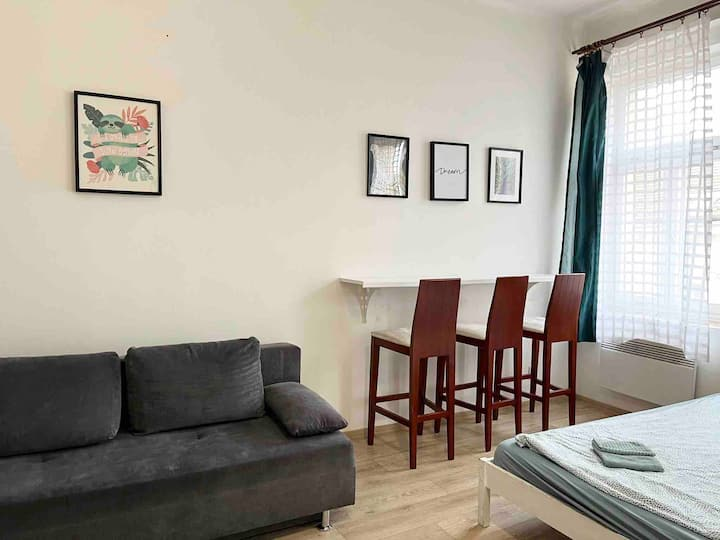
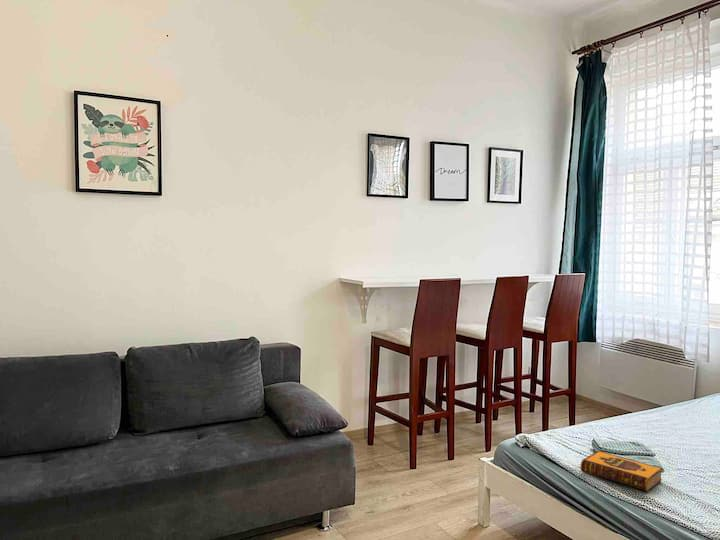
+ hardback book (620, 470)
